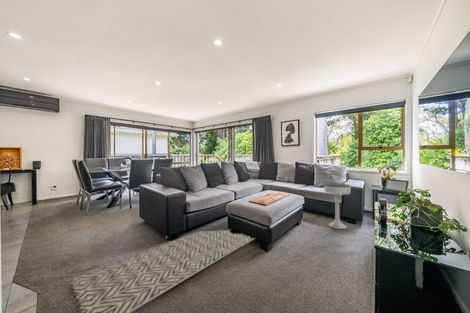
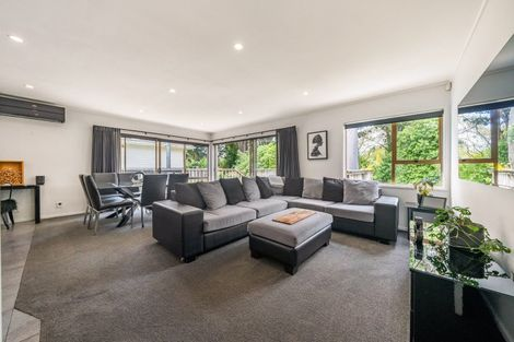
- rug (206, 243)
- stool (337, 204)
